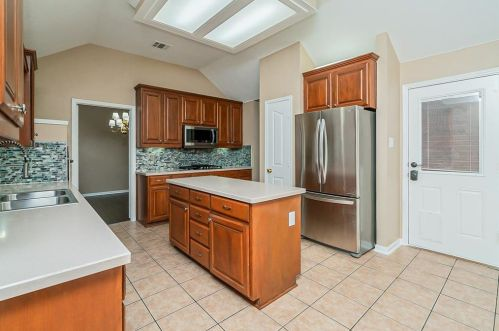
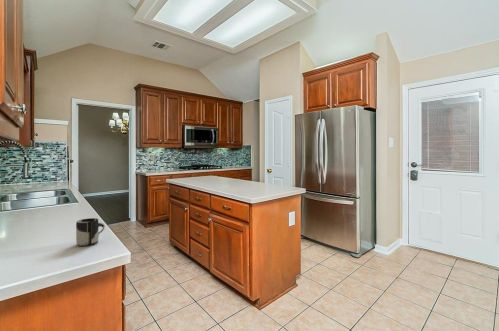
+ cup (91, 230)
